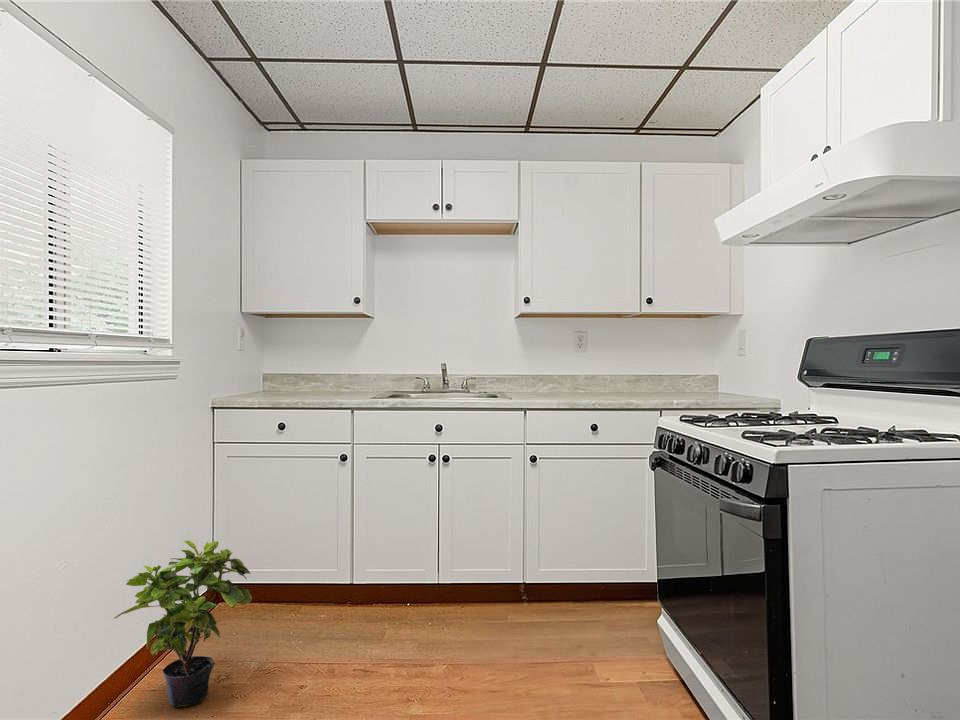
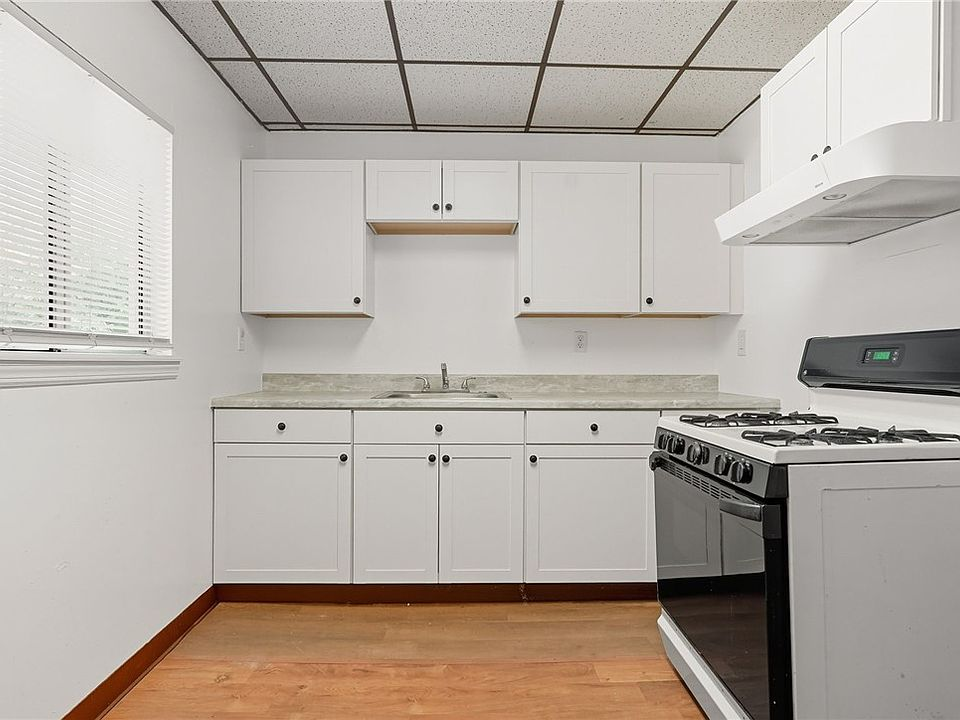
- potted plant (191, 618)
